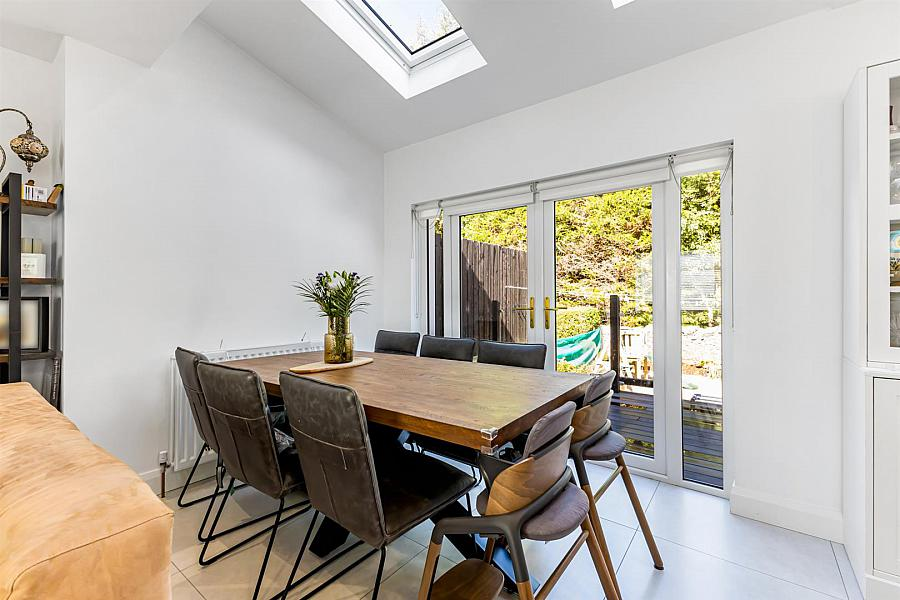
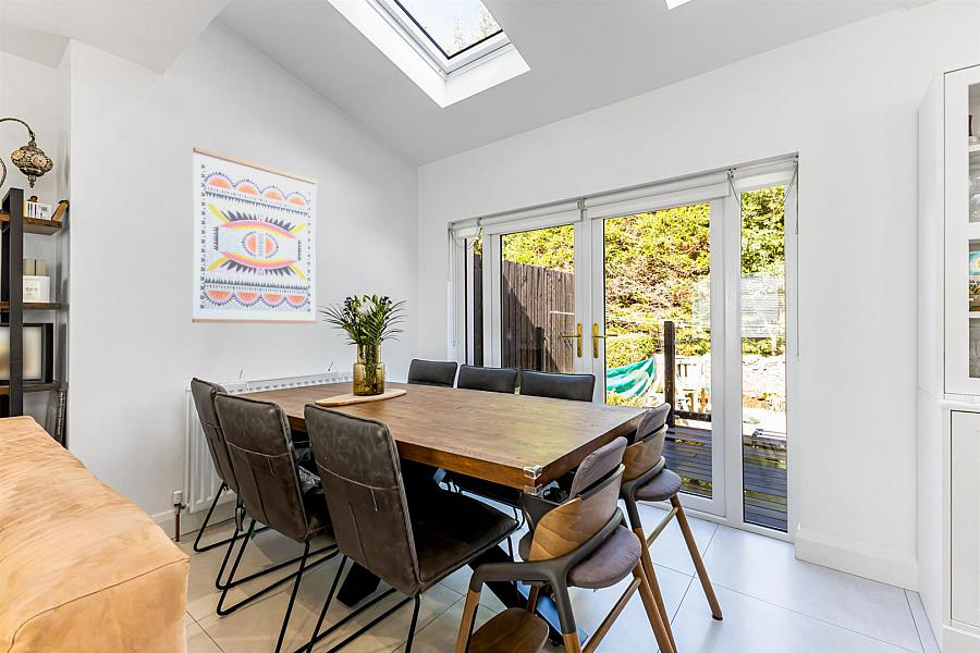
+ wall art (260, 244)
